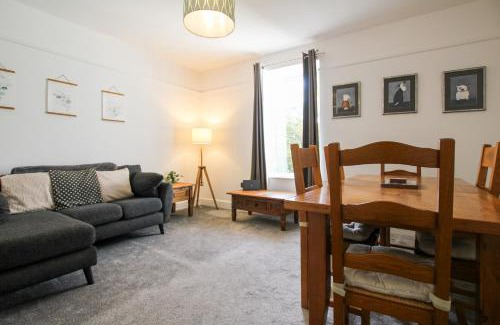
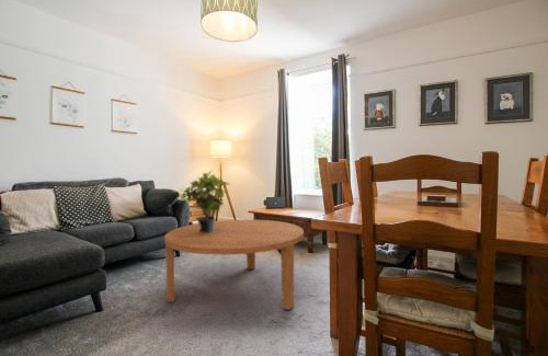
+ potted plant (207, 200)
+ coffee table (237, 253)
